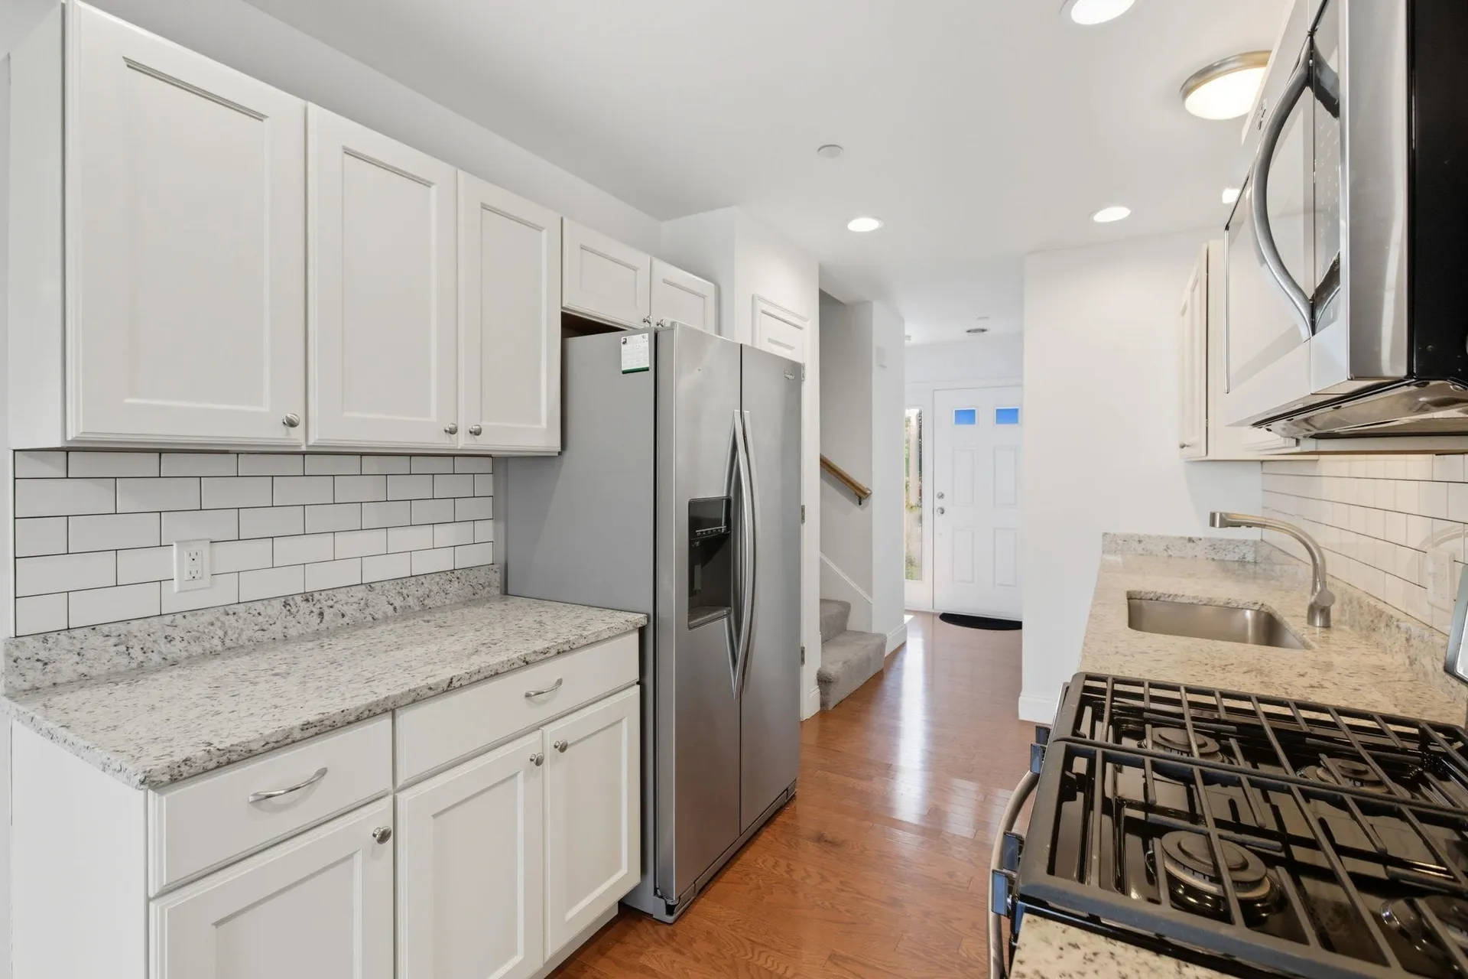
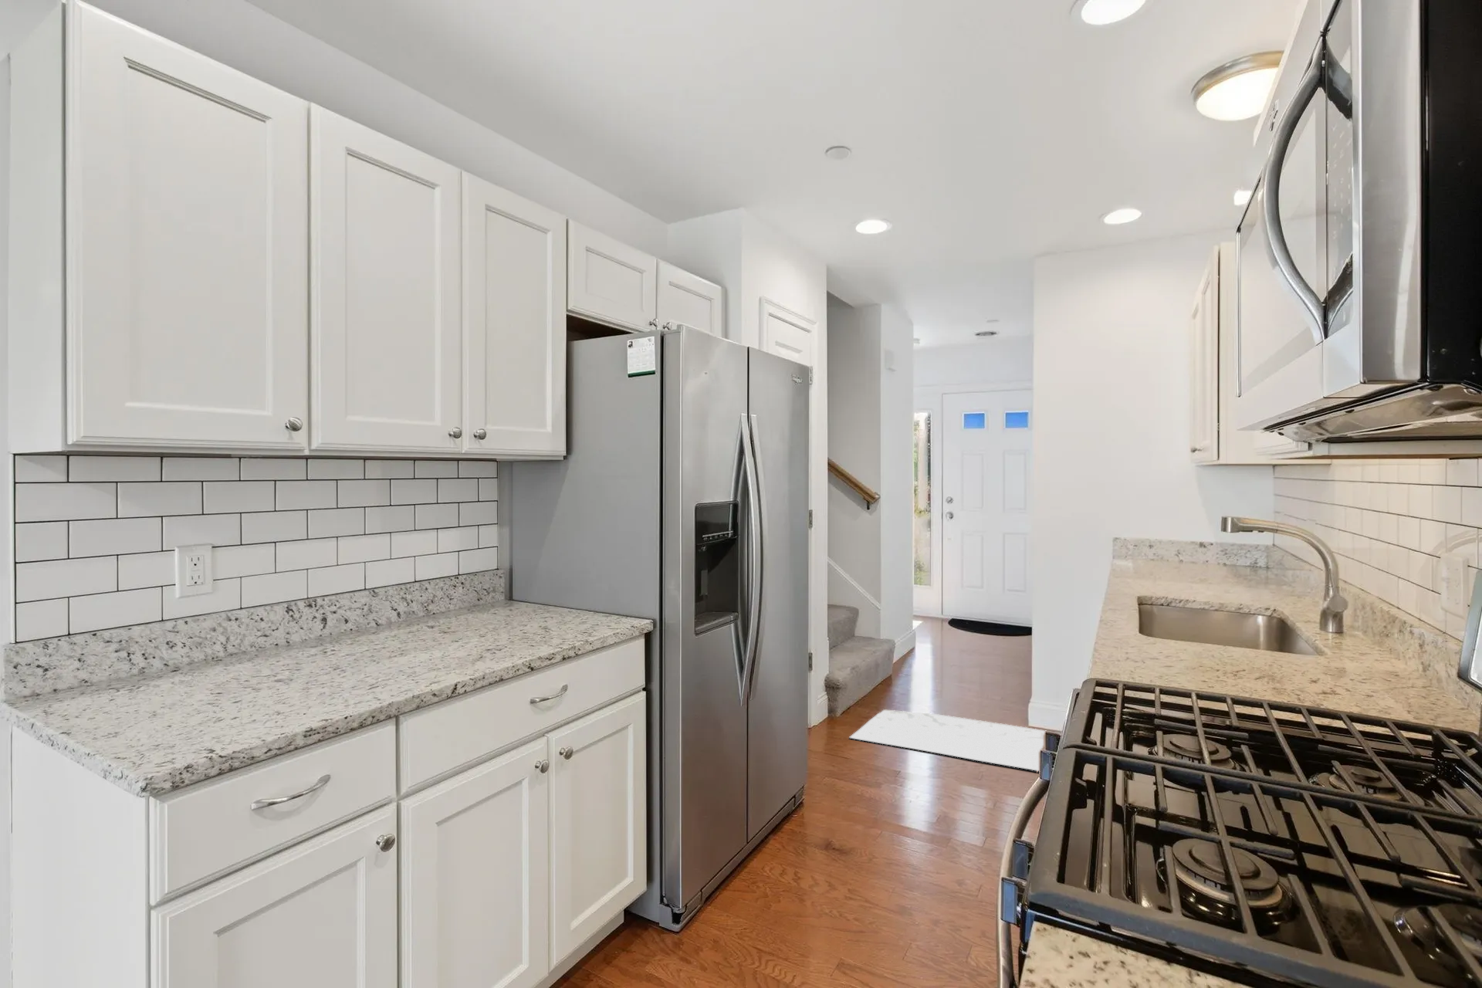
+ rug (985, 740)
